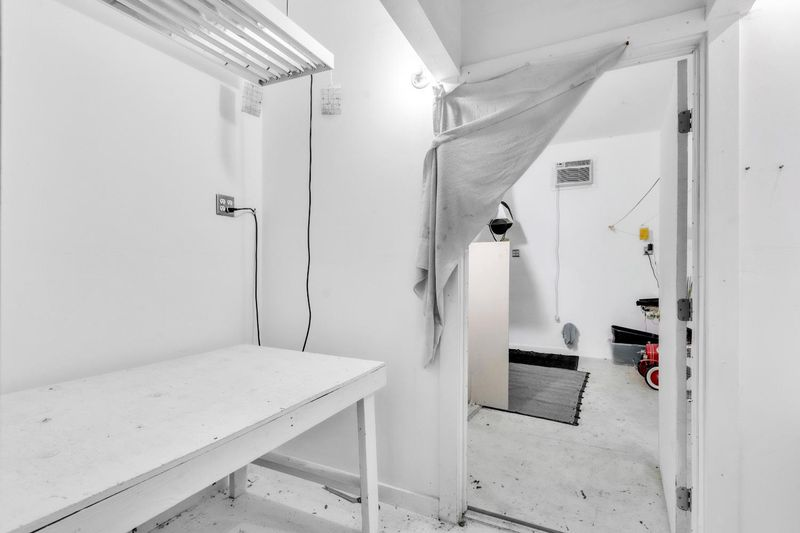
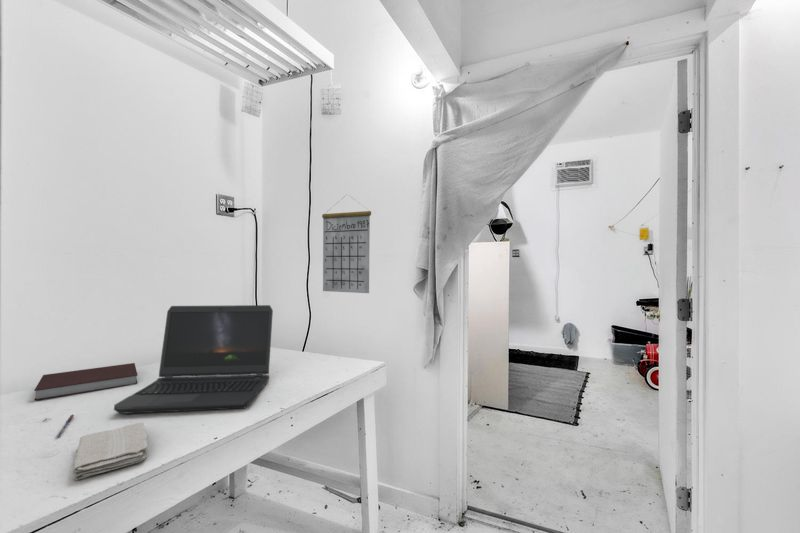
+ pen (65, 425)
+ laptop computer (203, 352)
+ notebook (90, 379)
+ calendar (345, 242)
+ washcloth (112, 446)
